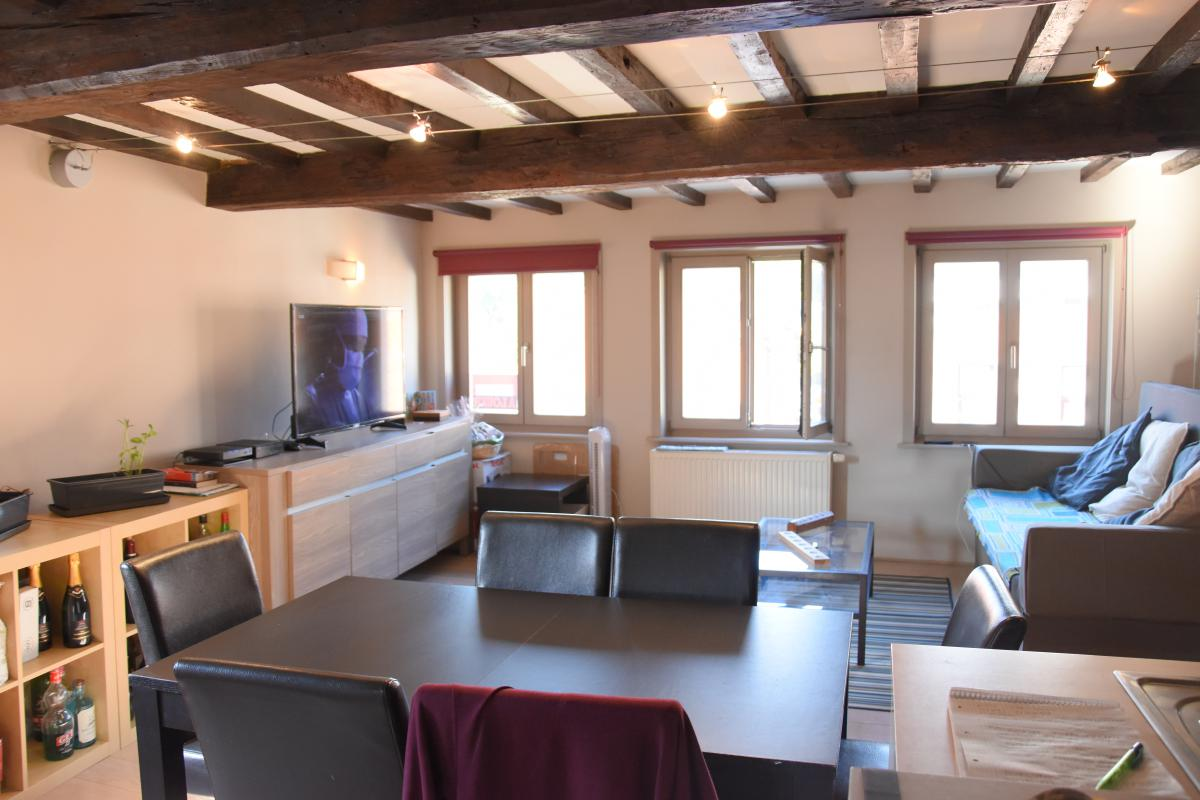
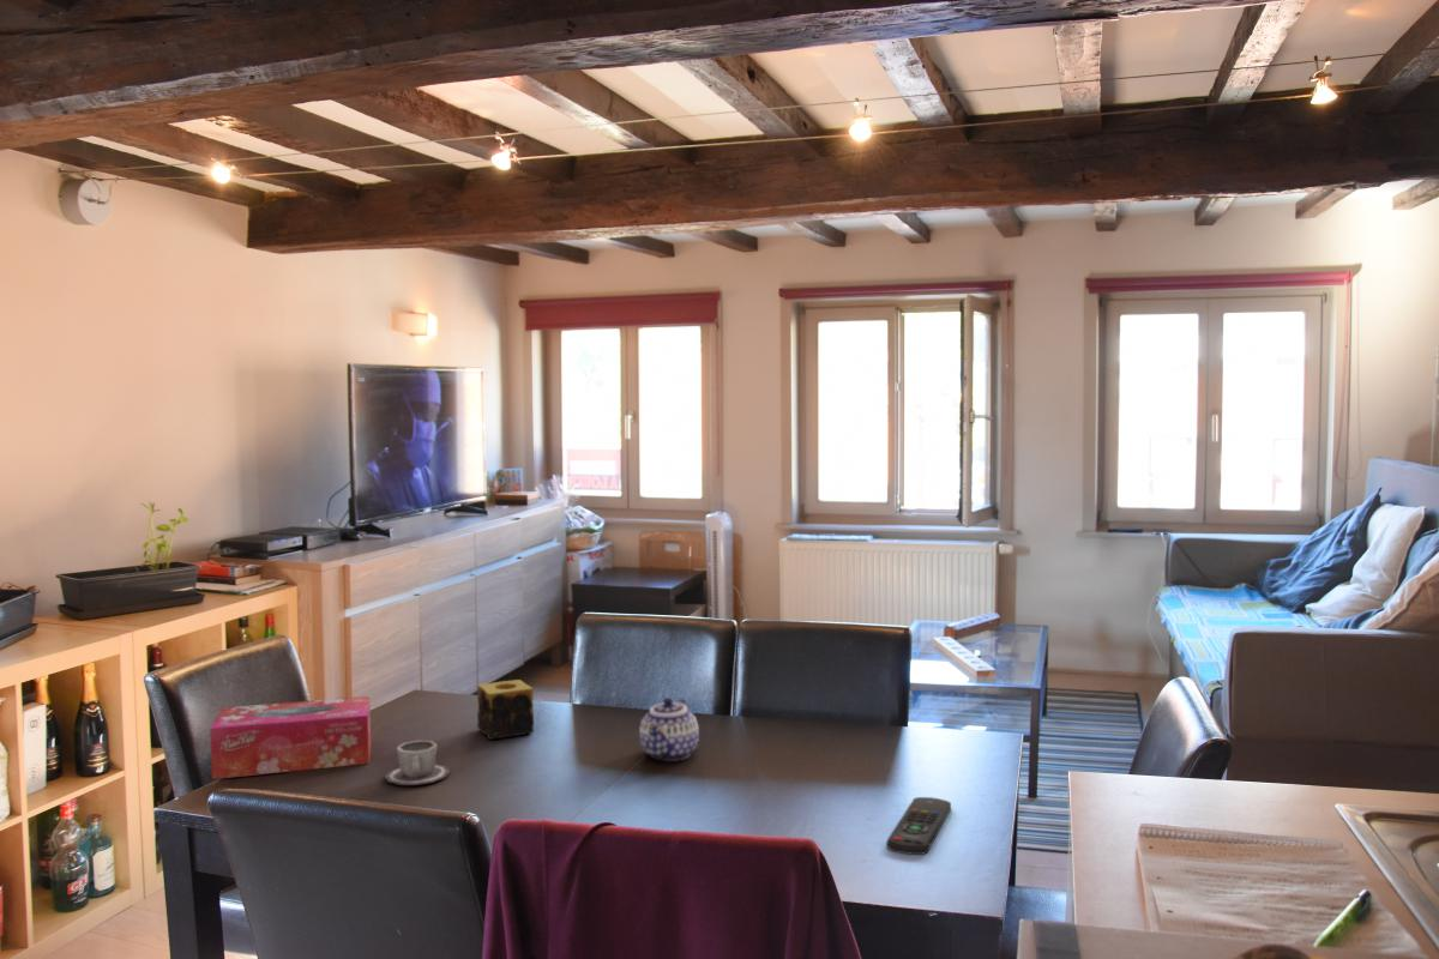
+ tissue box (294, 735)
+ cup (417, 761)
+ candle (505, 708)
+ remote control (920, 824)
+ teapot (669, 726)
